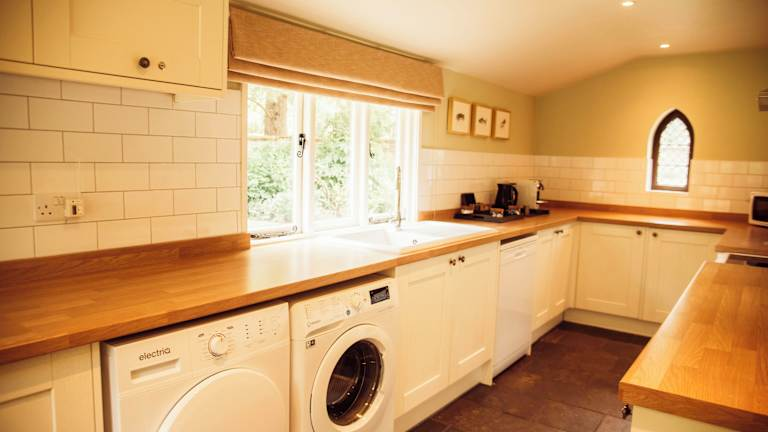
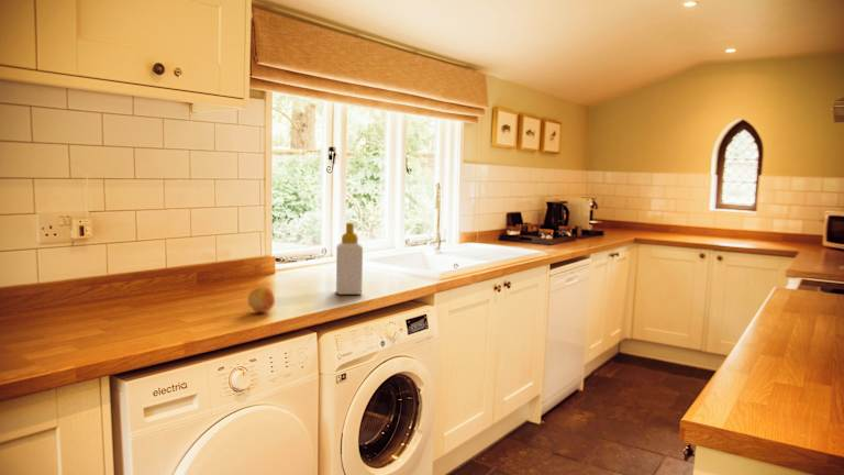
+ fruit (260, 299)
+ soap bottle (349, 257)
